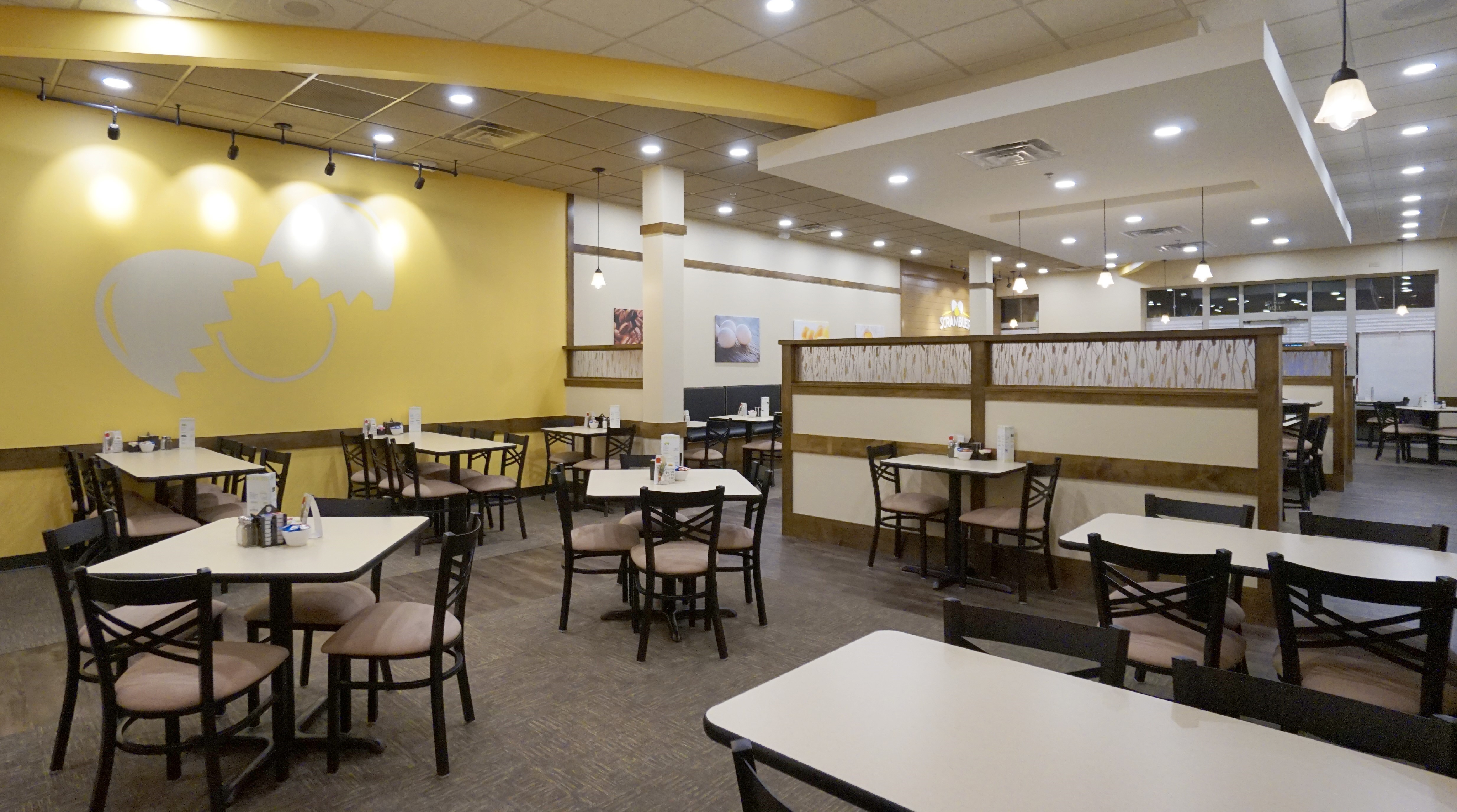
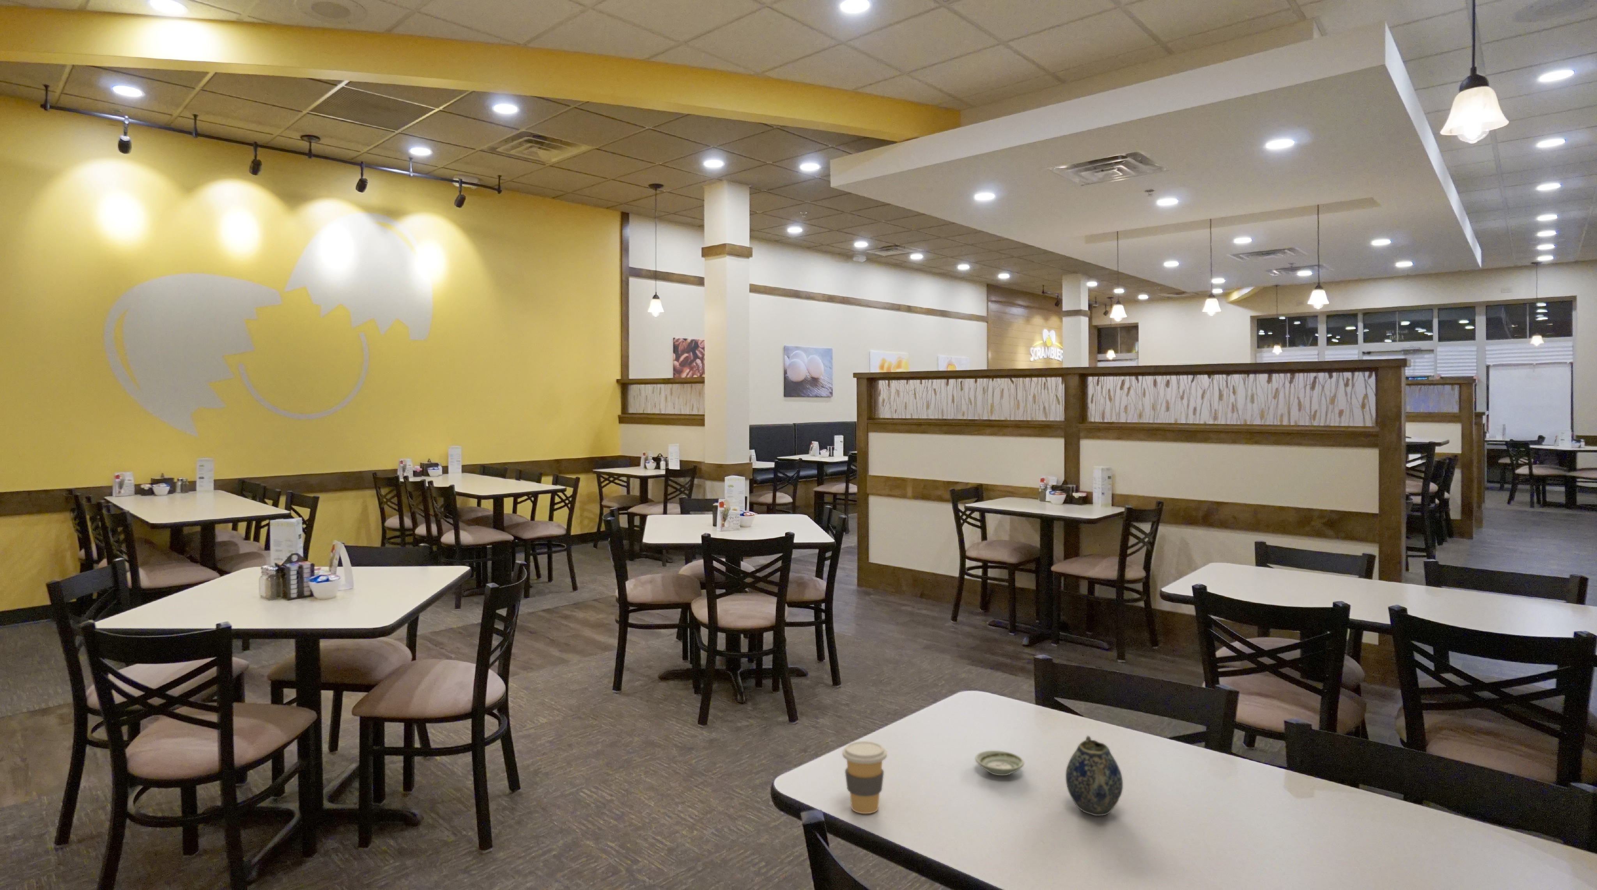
+ coffee cup (865, 778)
+ saucer (1000, 765)
+ teapot (1094, 775)
